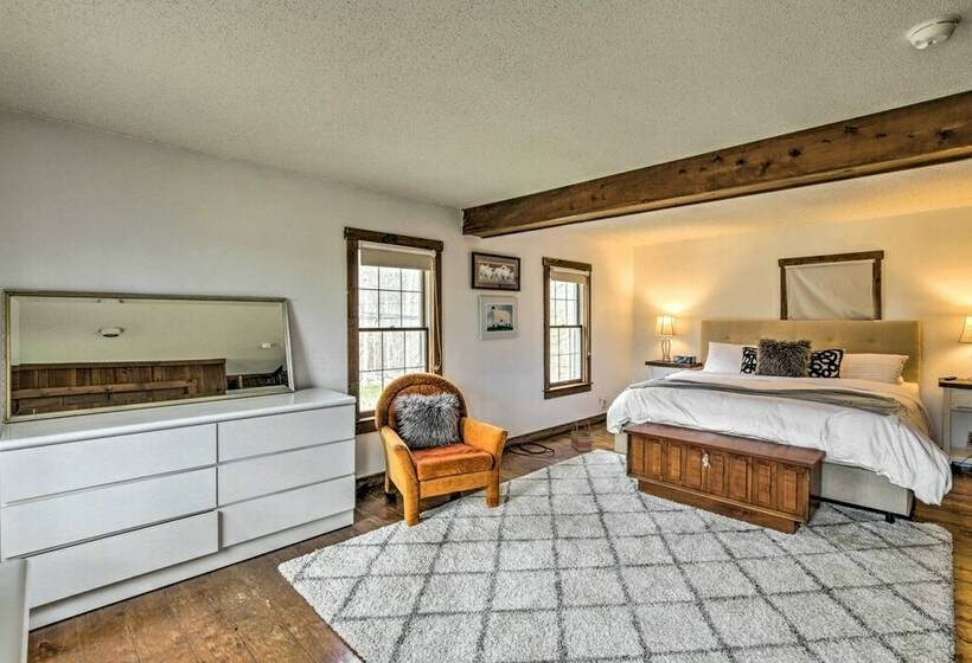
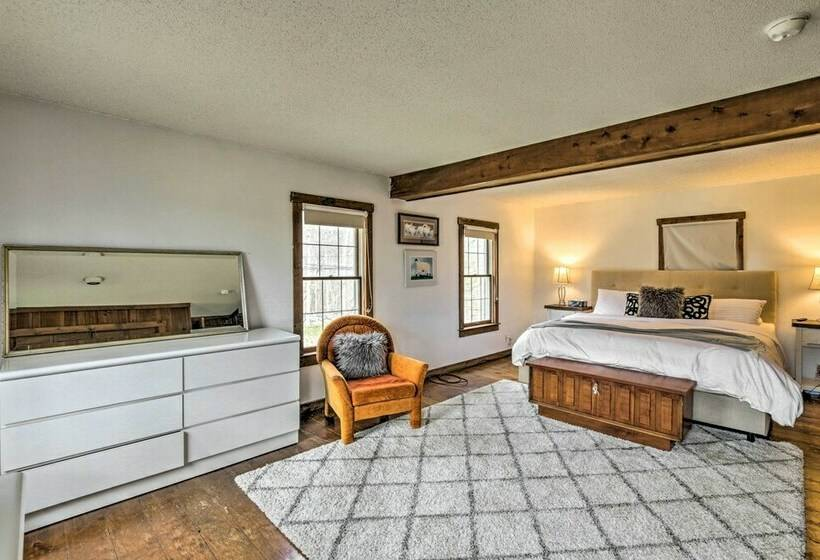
- basket (581, 435)
